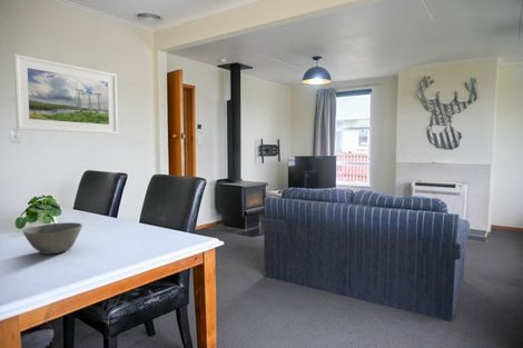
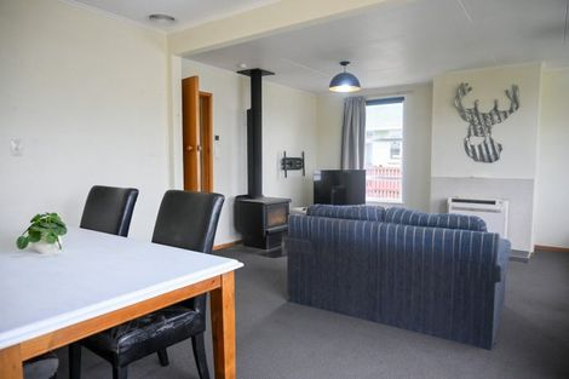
- bowl (53, 239)
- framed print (71, 99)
